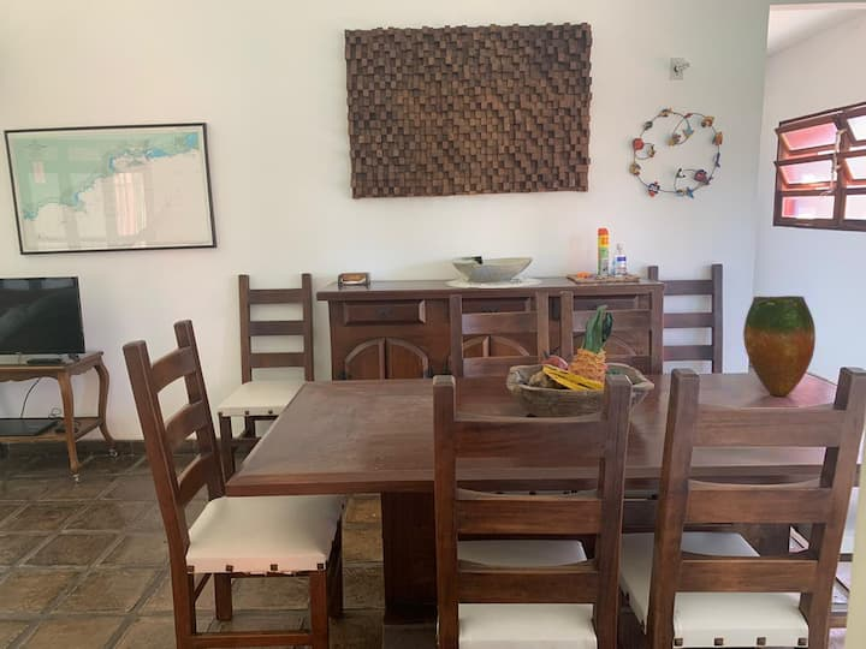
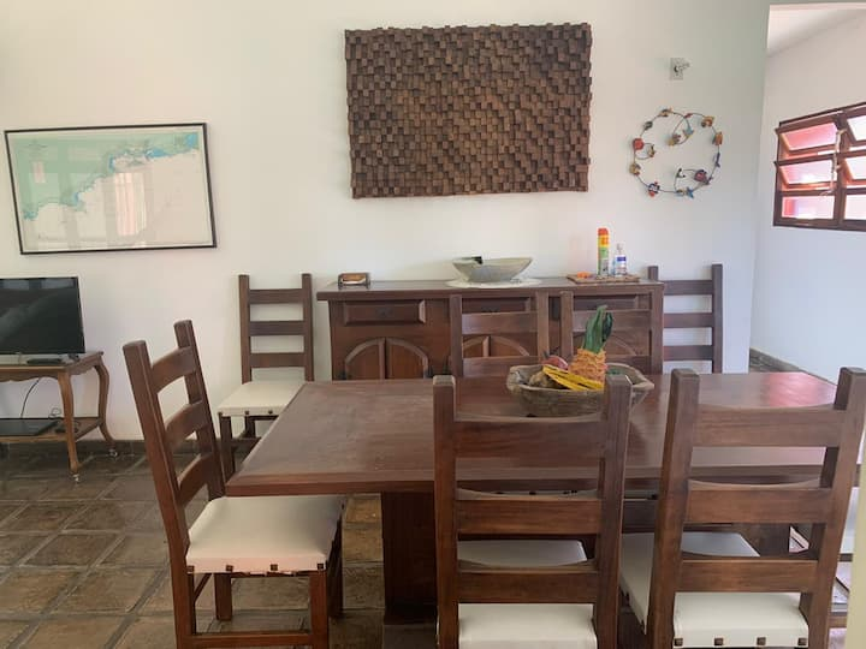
- vase (777, 345)
